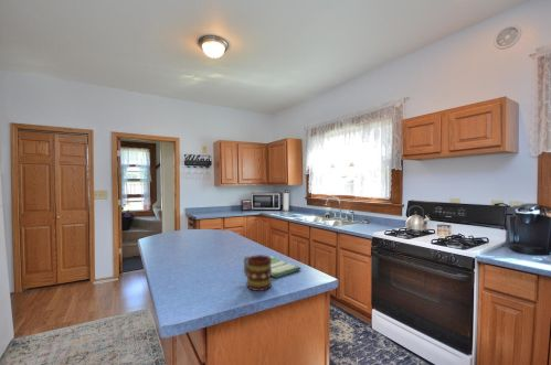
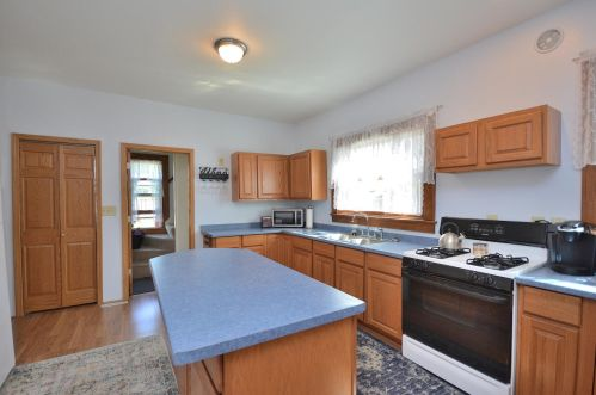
- dish towel (273, 265)
- mug (255, 270)
